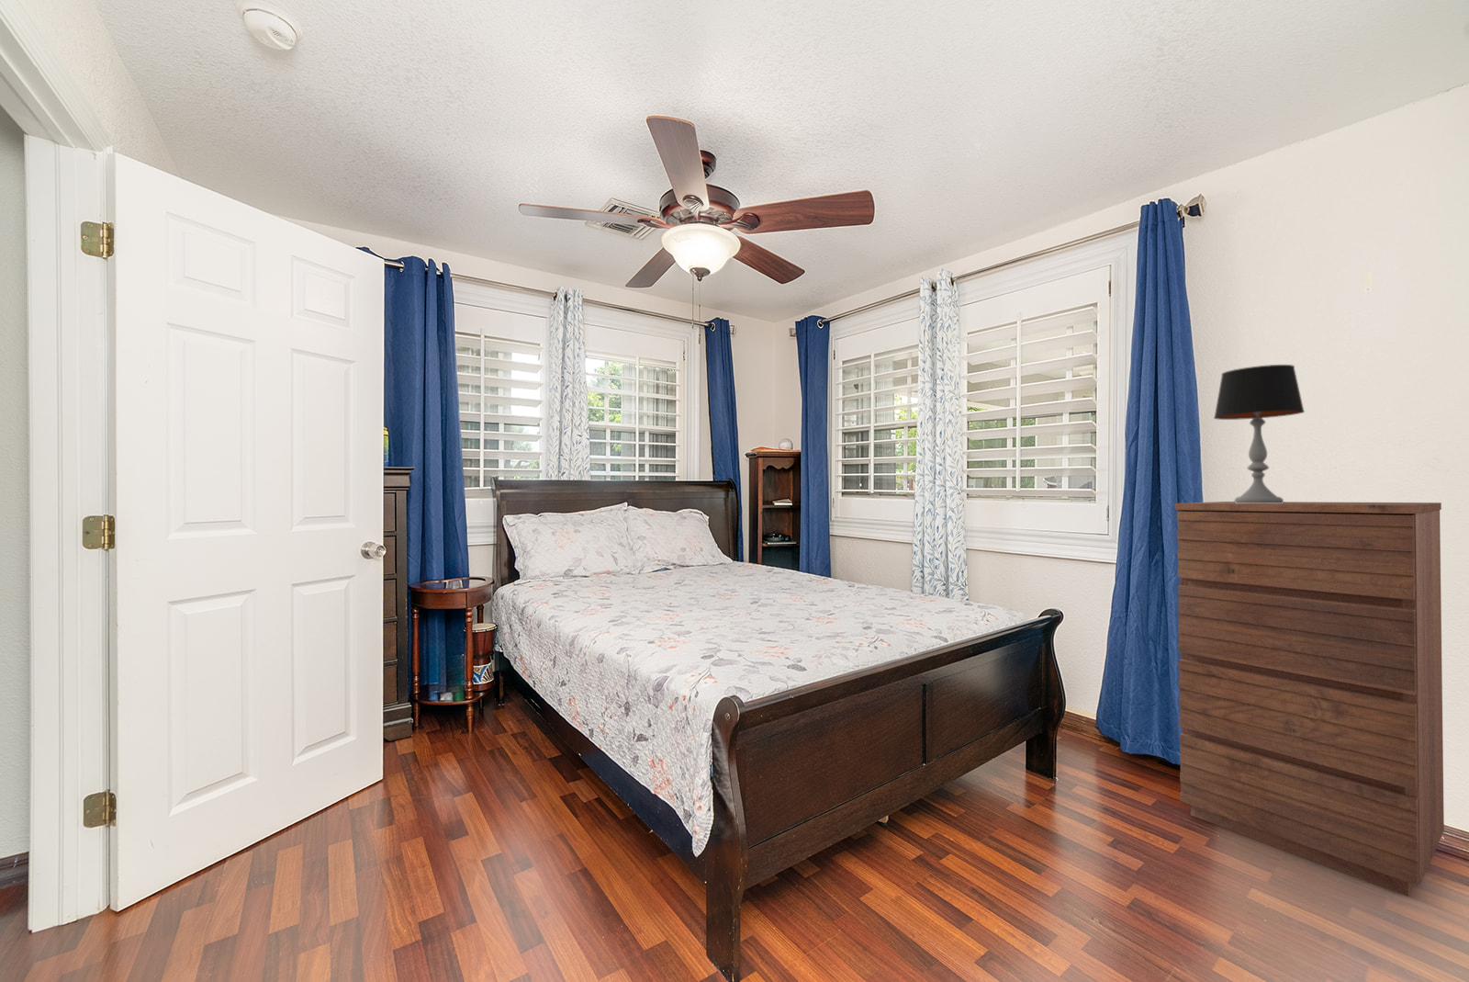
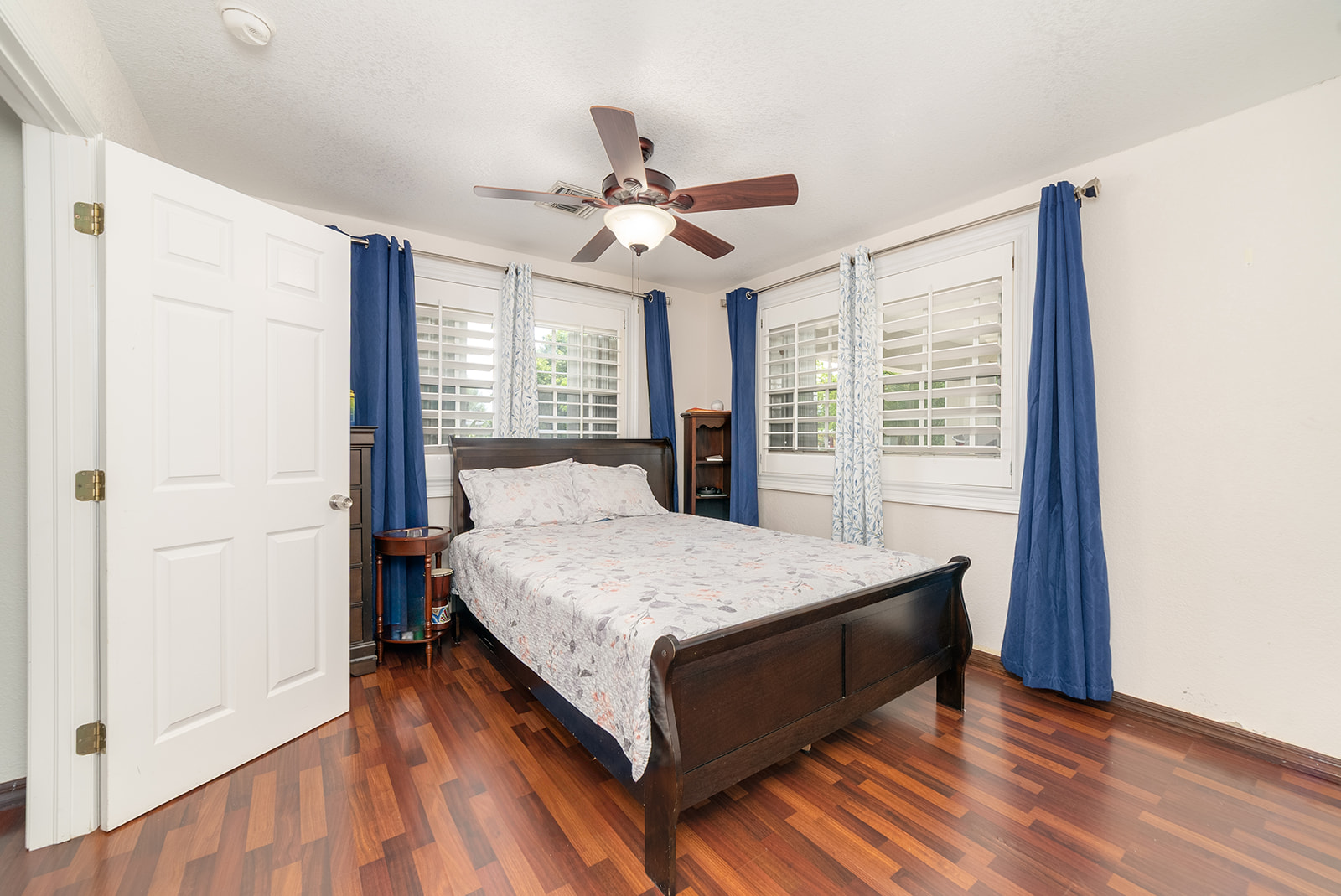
- table lamp (1256, 435)
- dresser (1304, 665)
